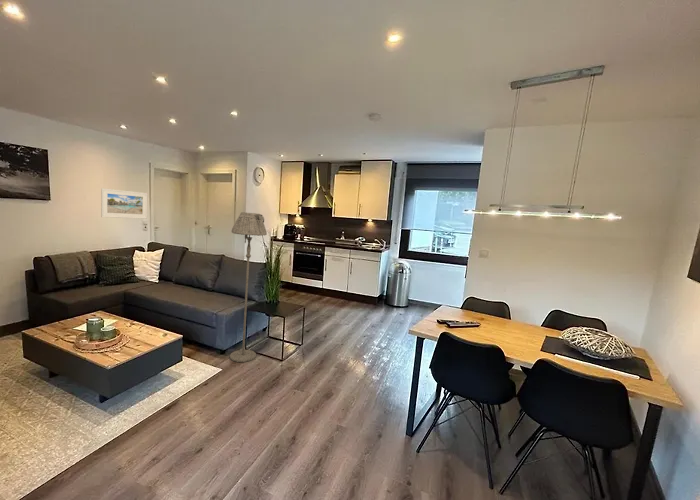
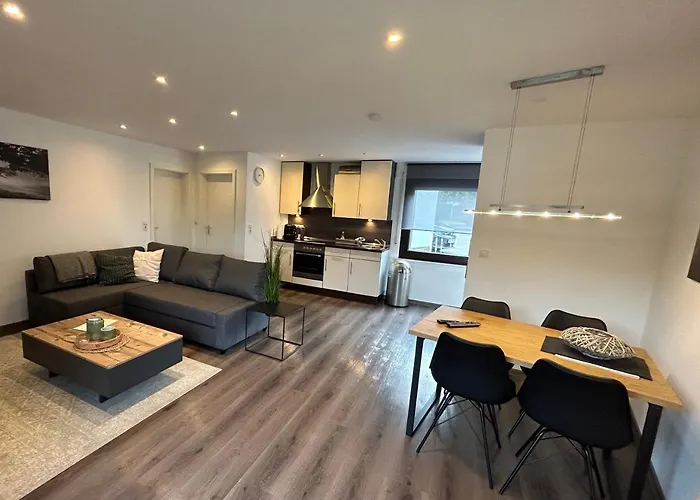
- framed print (125, 204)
- floor lamp (246, 286)
